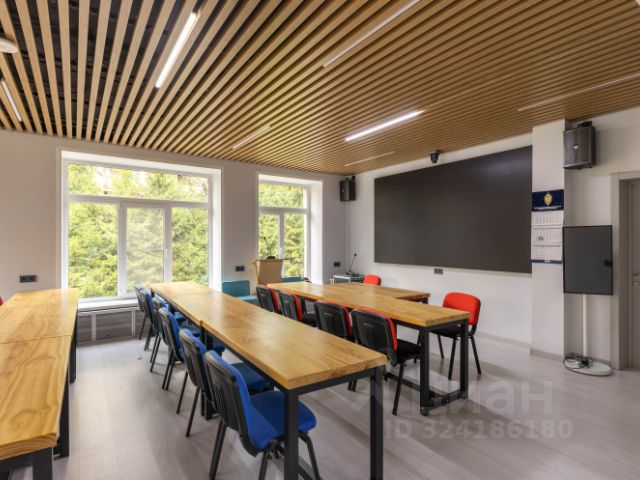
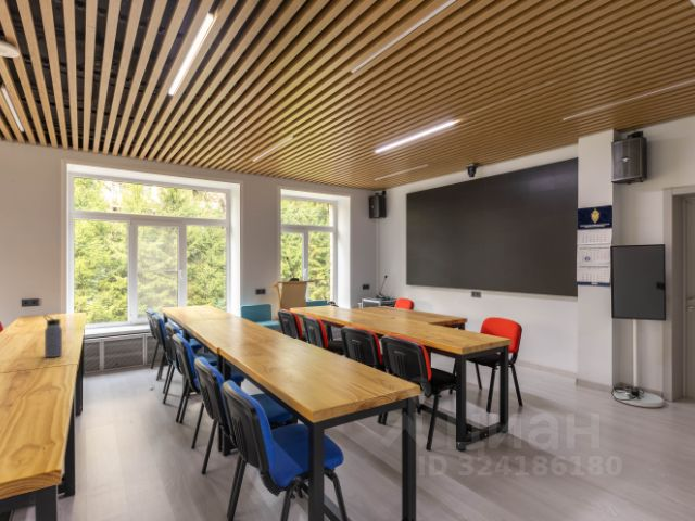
+ water bottle (52, 334)
